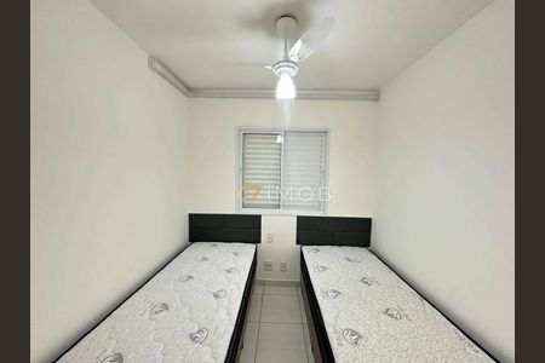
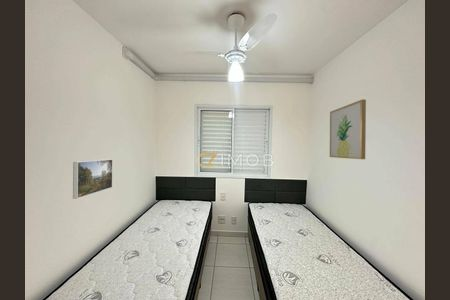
+ wall art (345, 132)
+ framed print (95, 176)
